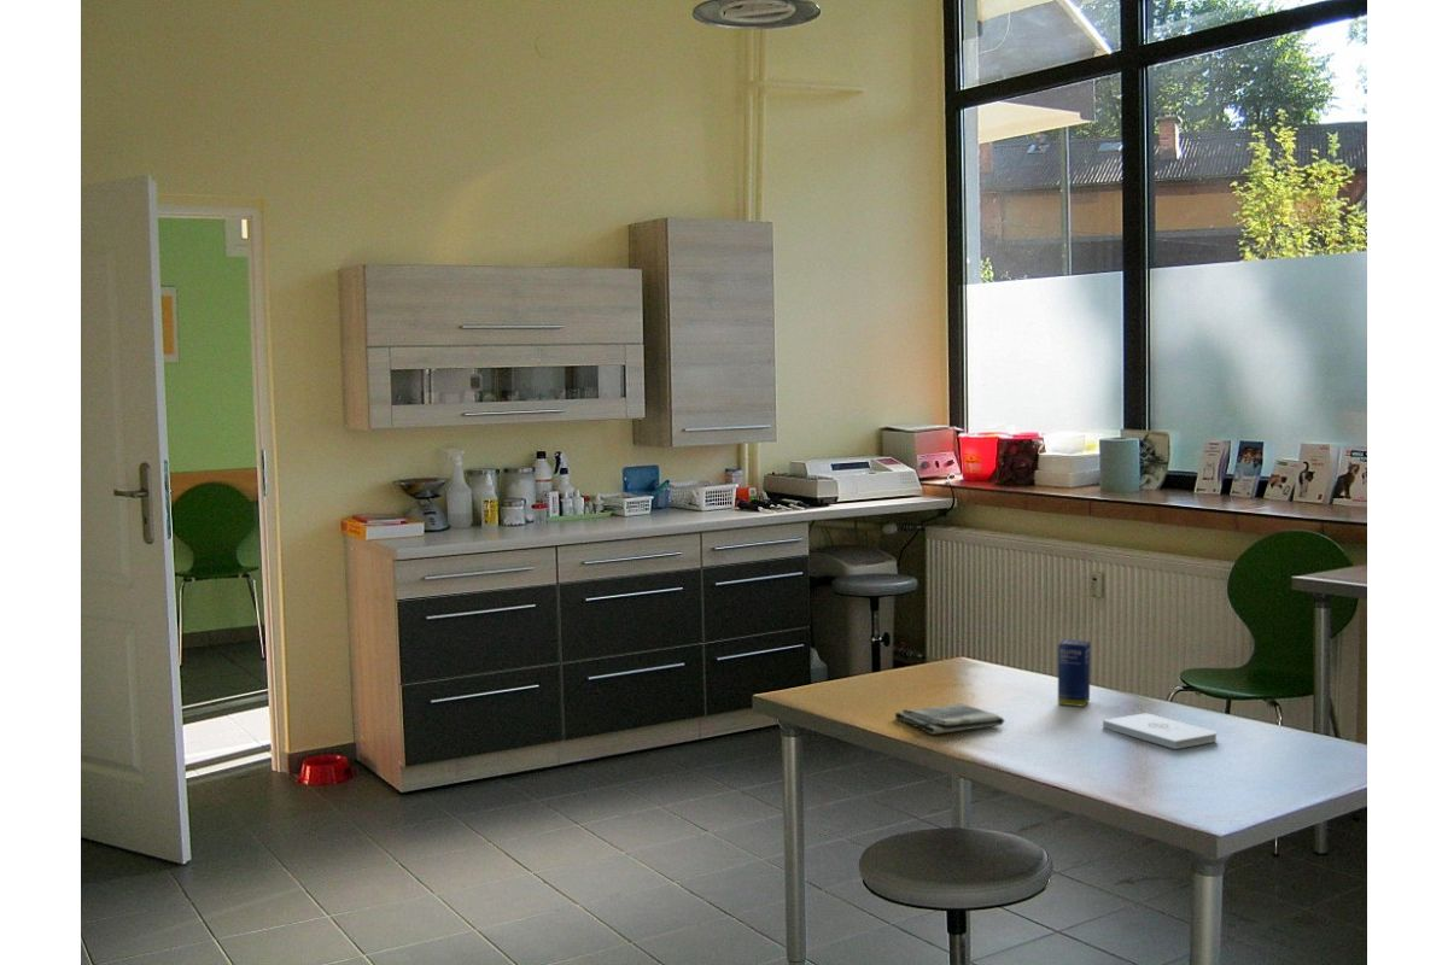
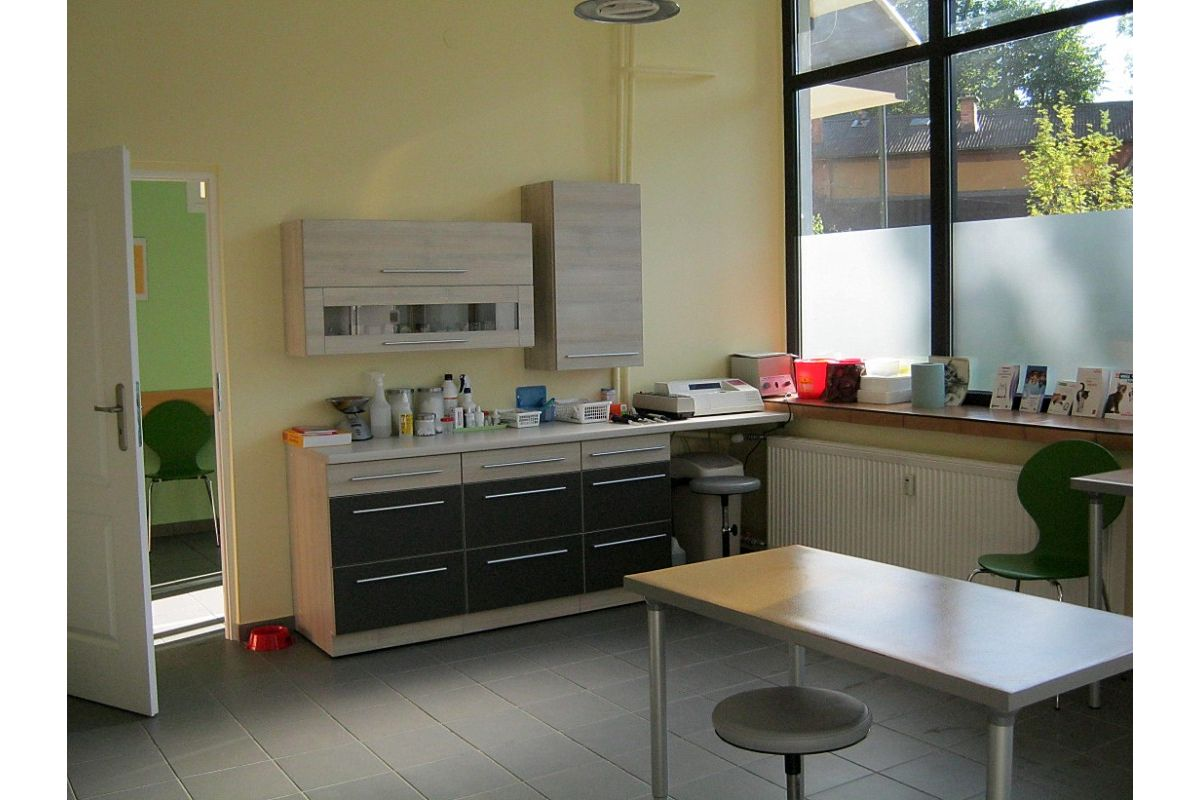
- dish towel (947, 715)
- medicine box (1074, 672)
- notepad (1160, 730)
